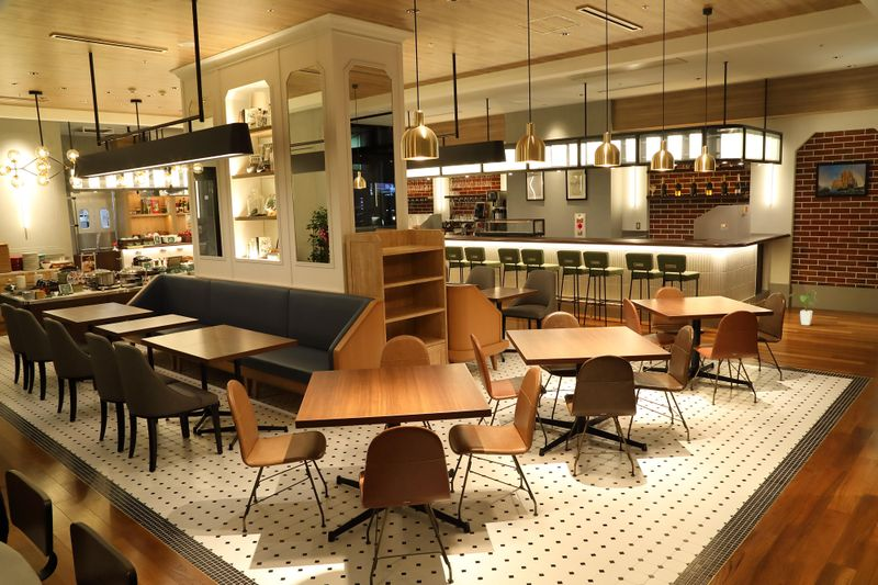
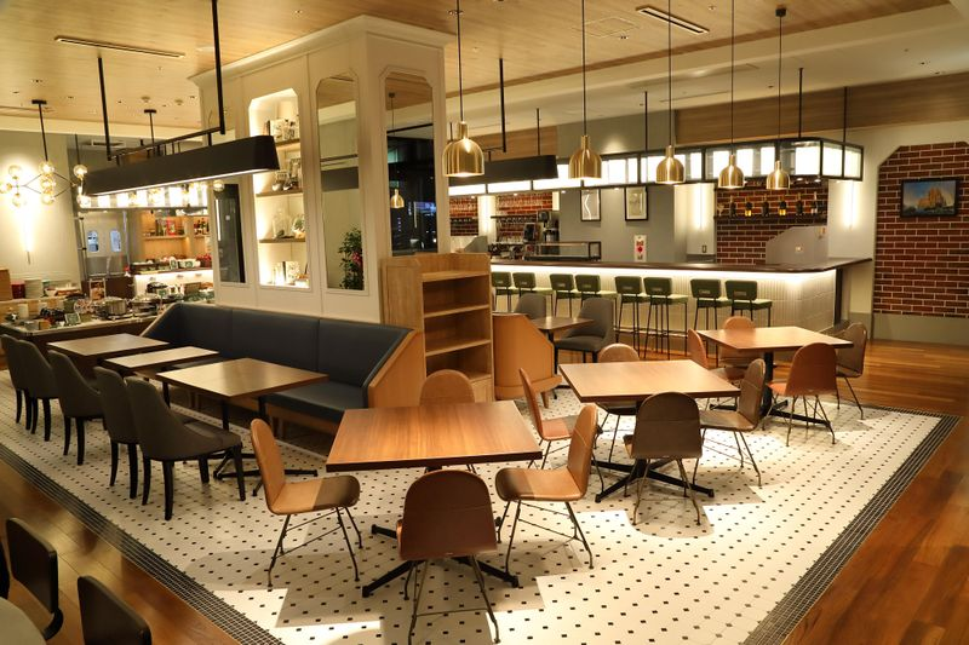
- house plant (804, 307)
